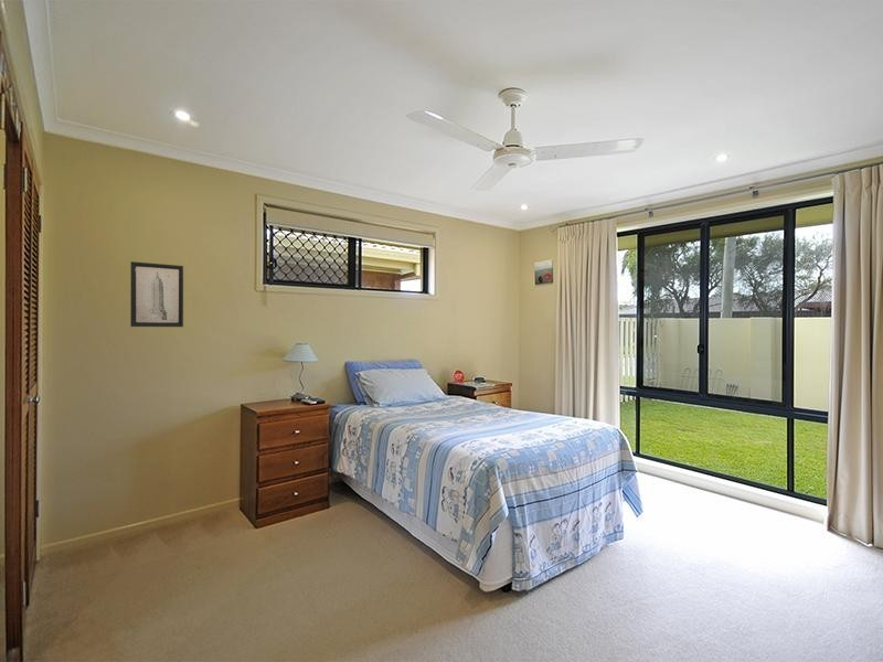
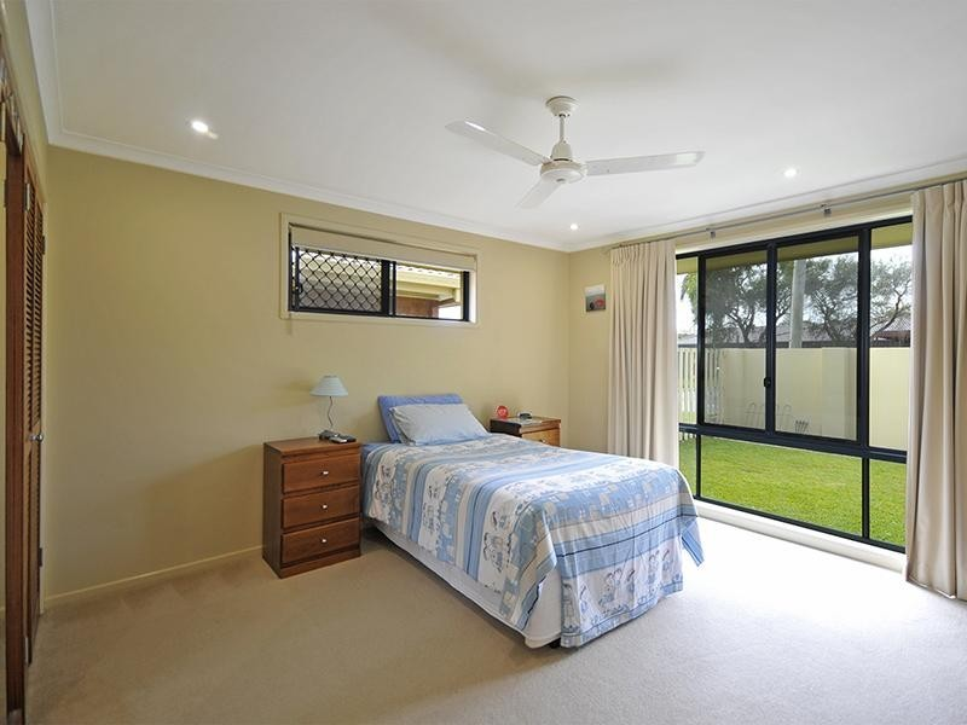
- wall art (157, 295)
